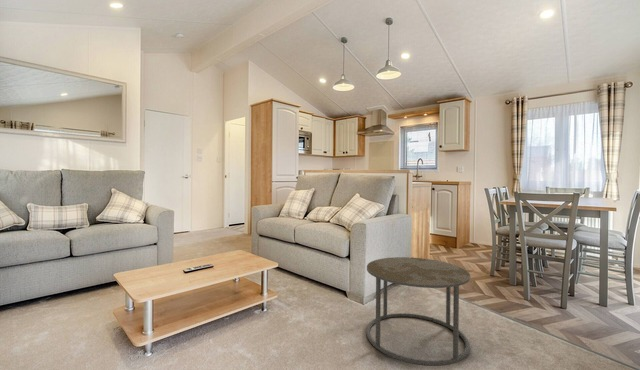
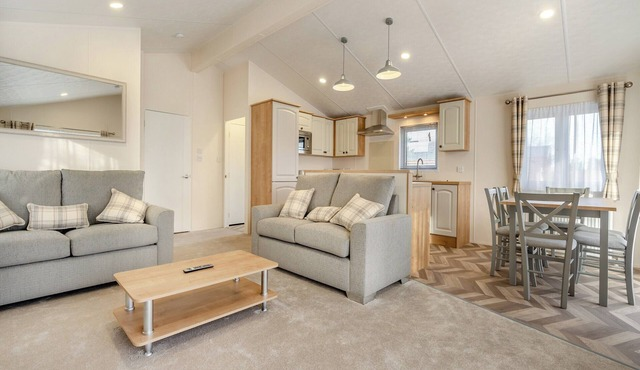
- side table (415, 314)
